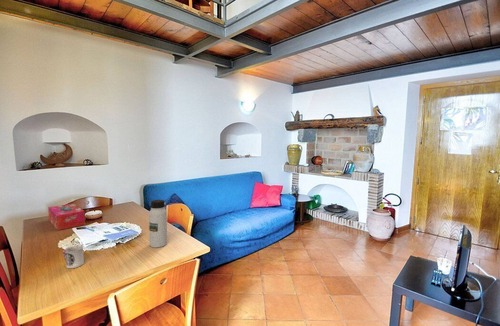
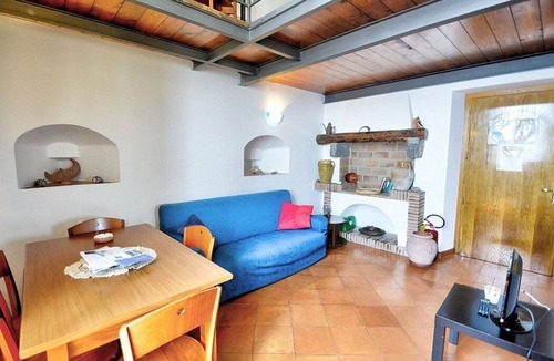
- cup (72, 256)
- water bottle (158, 222)
- tissue box (66, 215)
